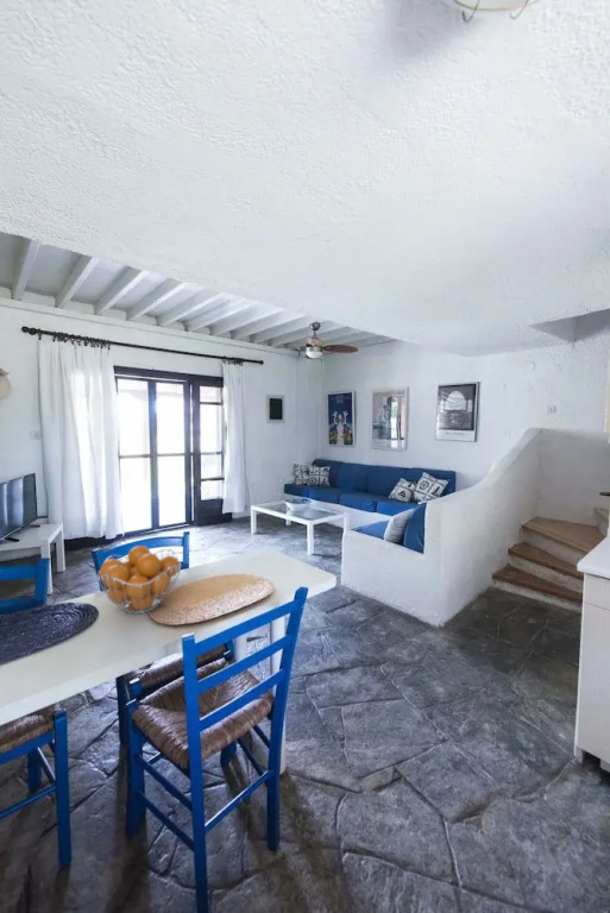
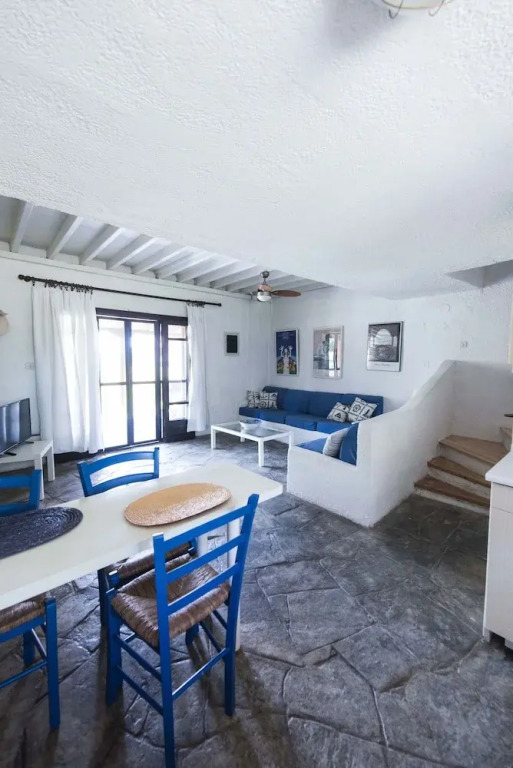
- fruit basket (140, 578)
